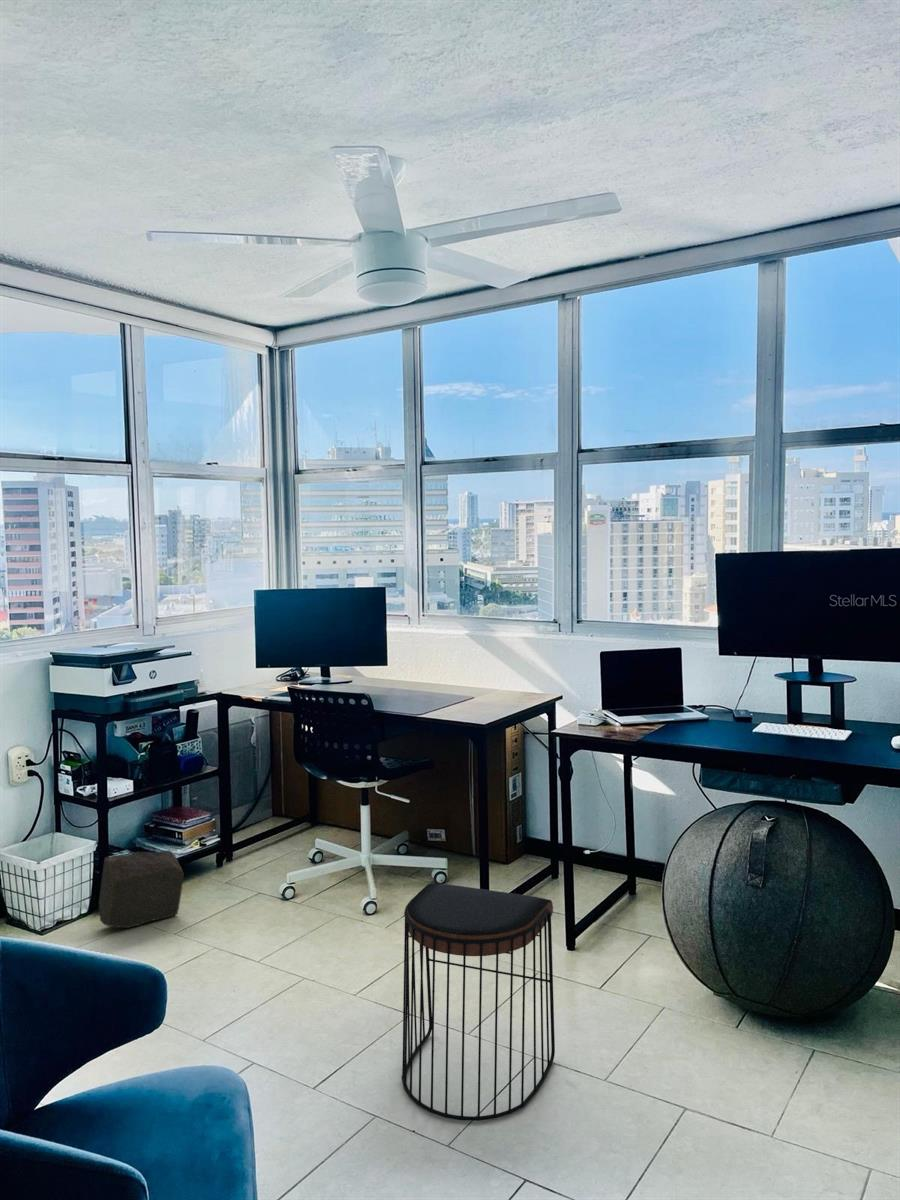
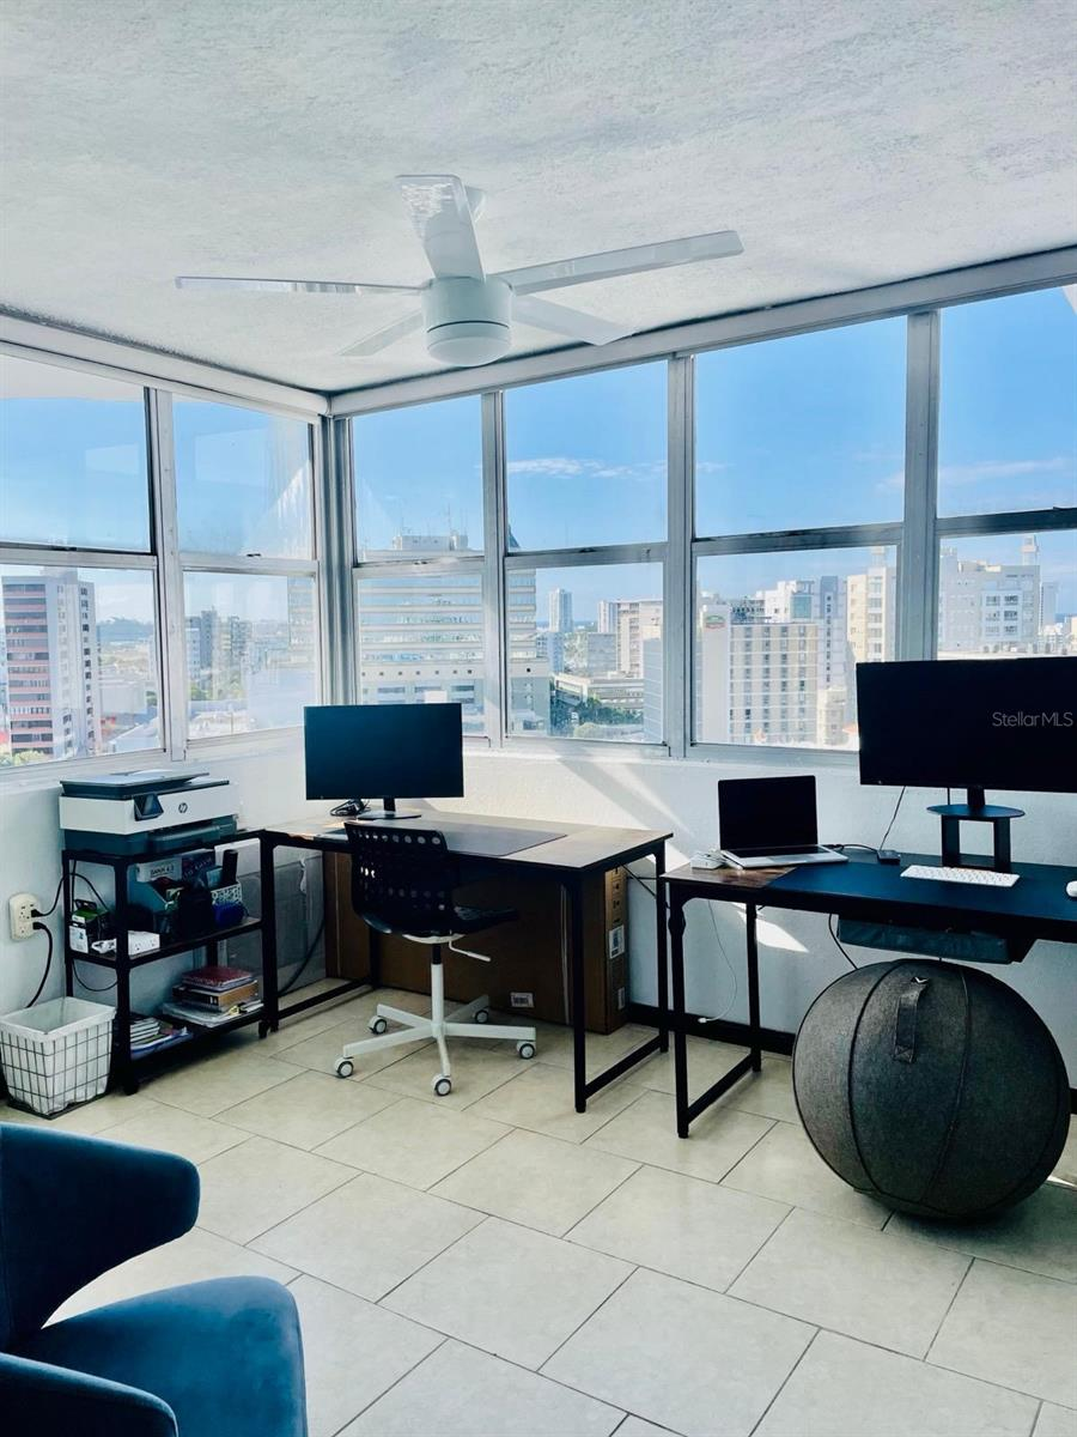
- stool (464, 992)
- rock (141, 886)
